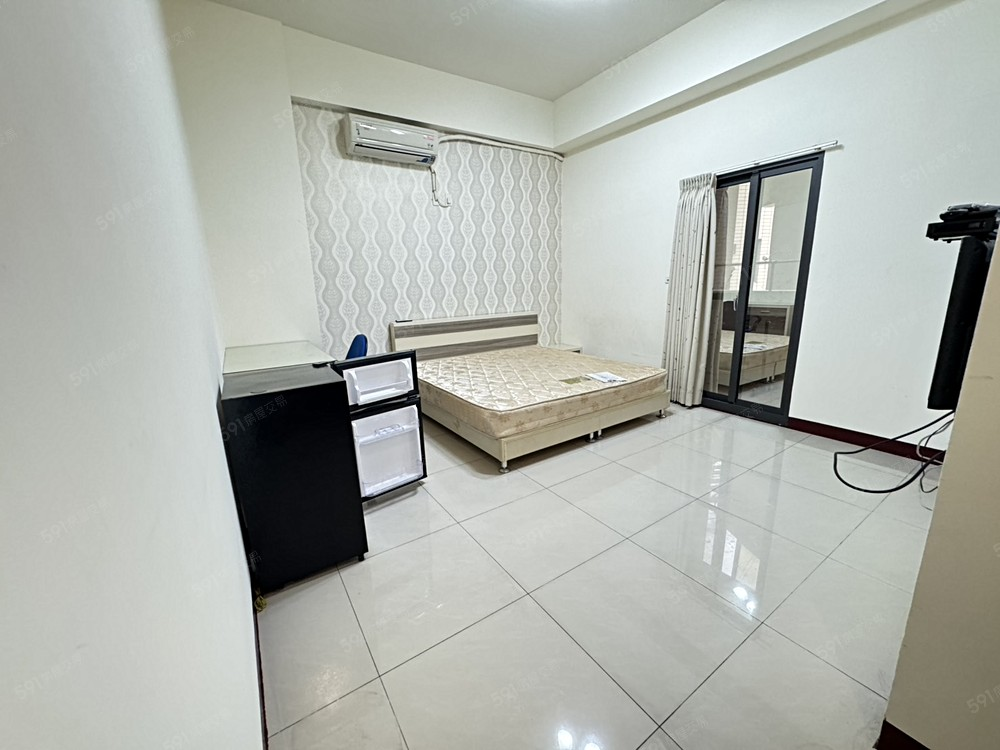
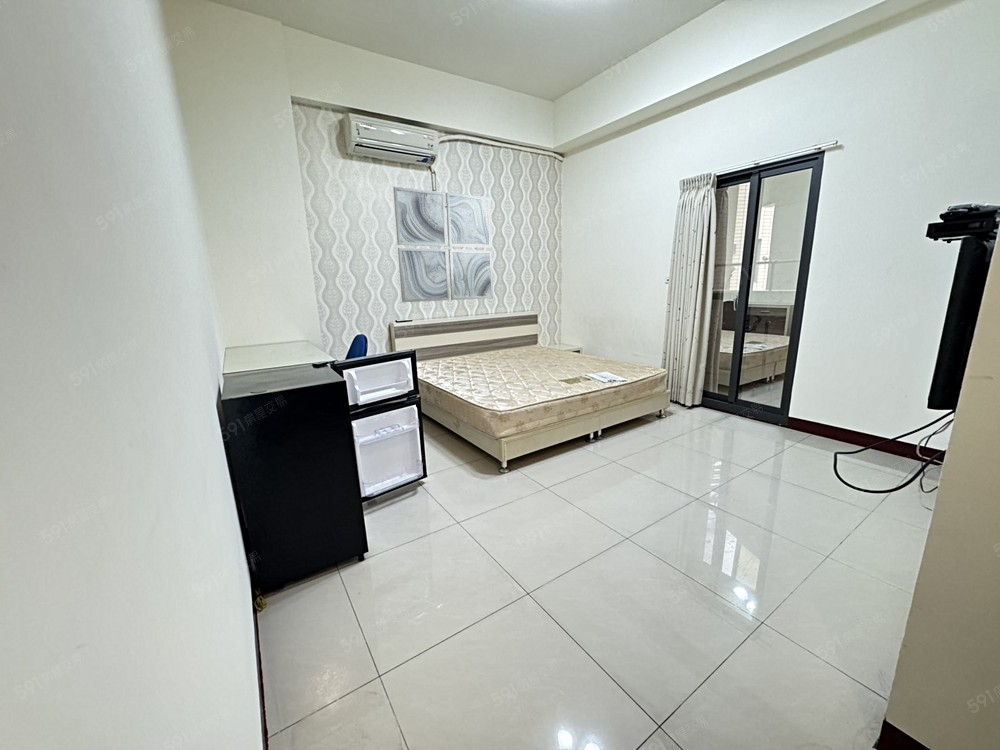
+ wall art (449, 246)
